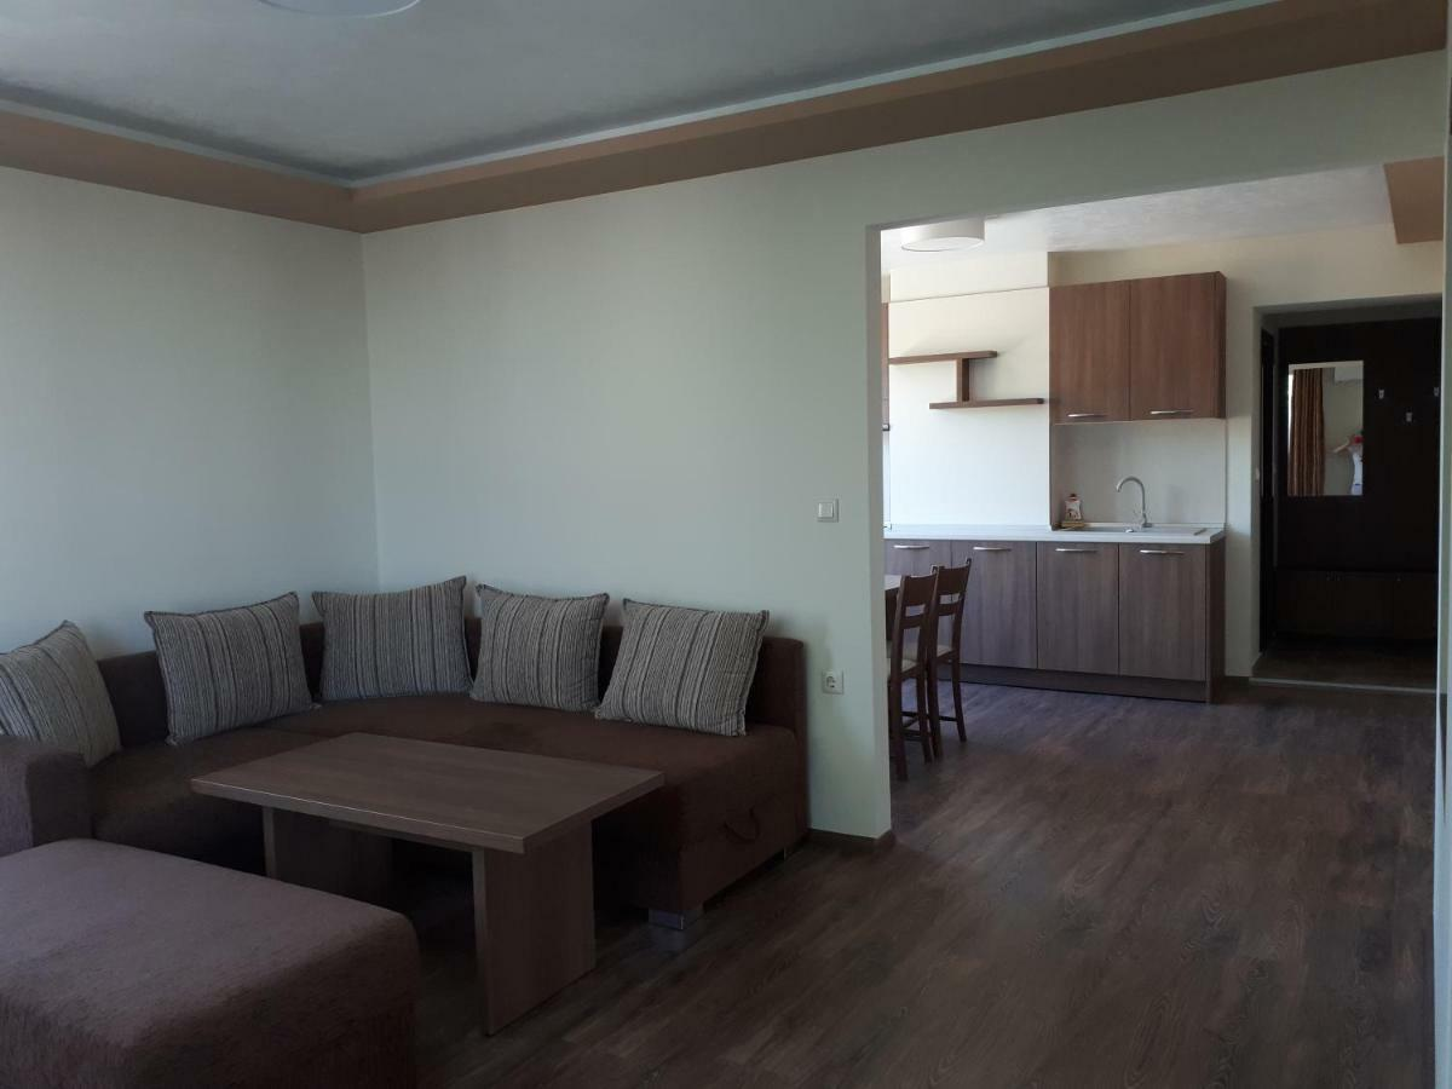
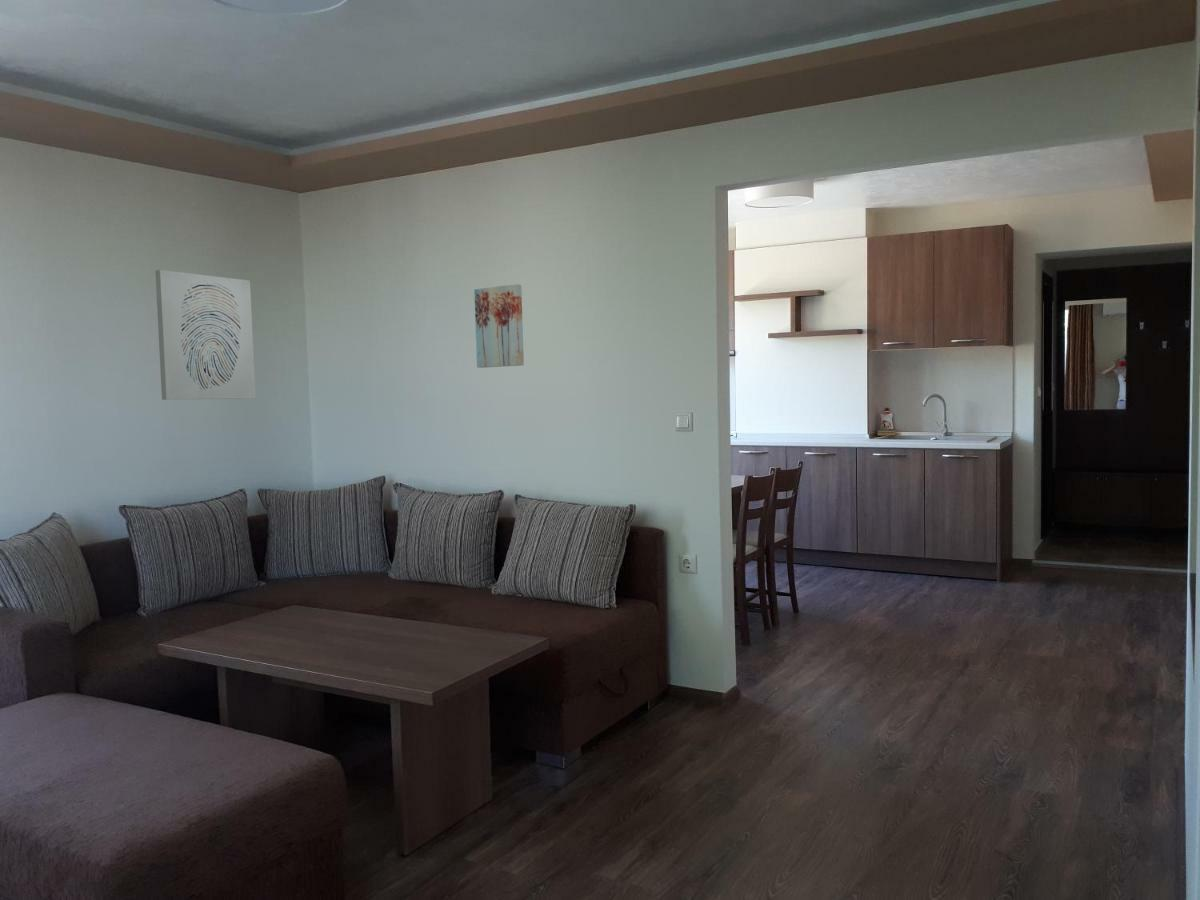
+ wall art (498, 326)
+ wall art (207, 337)
